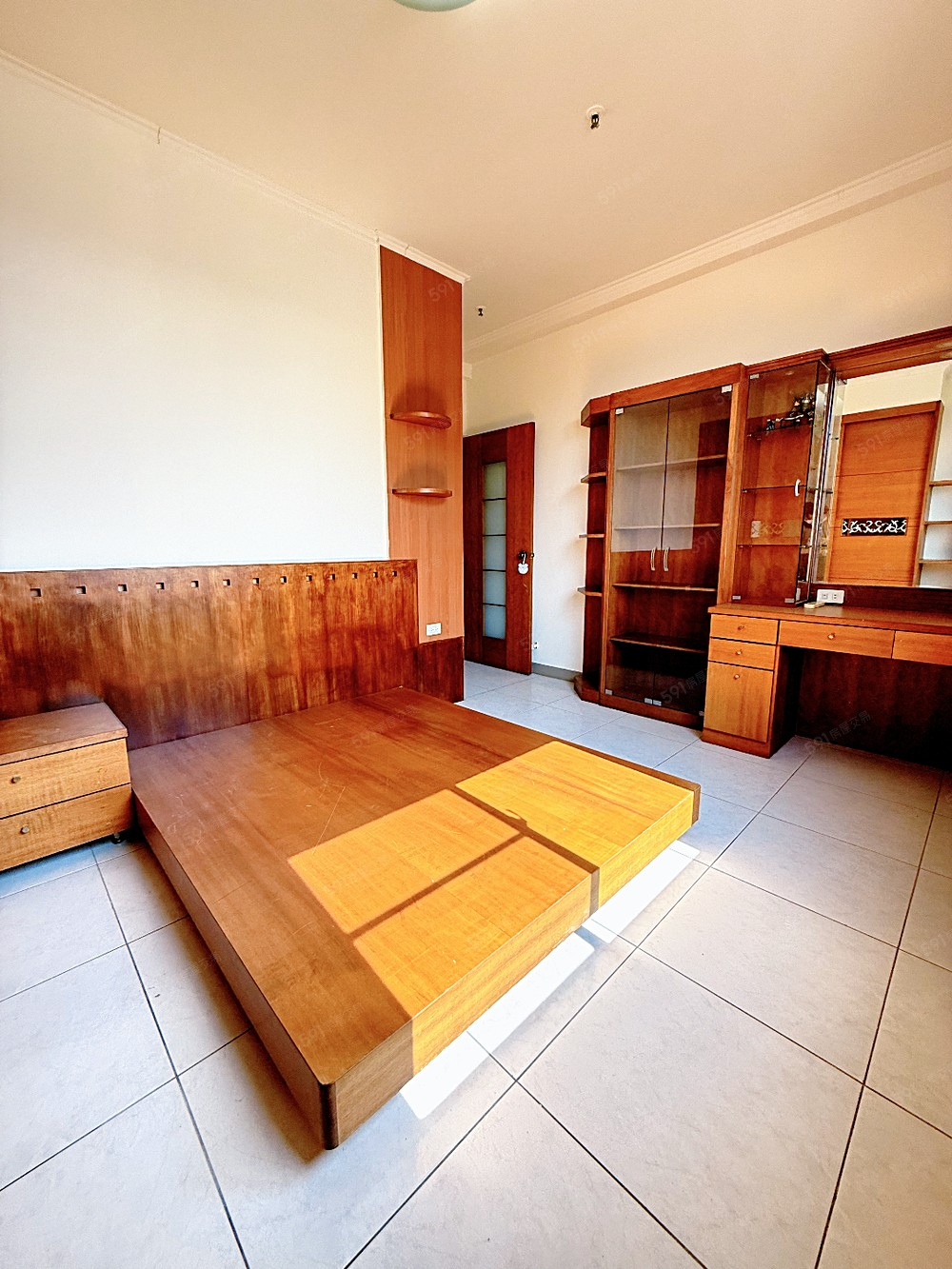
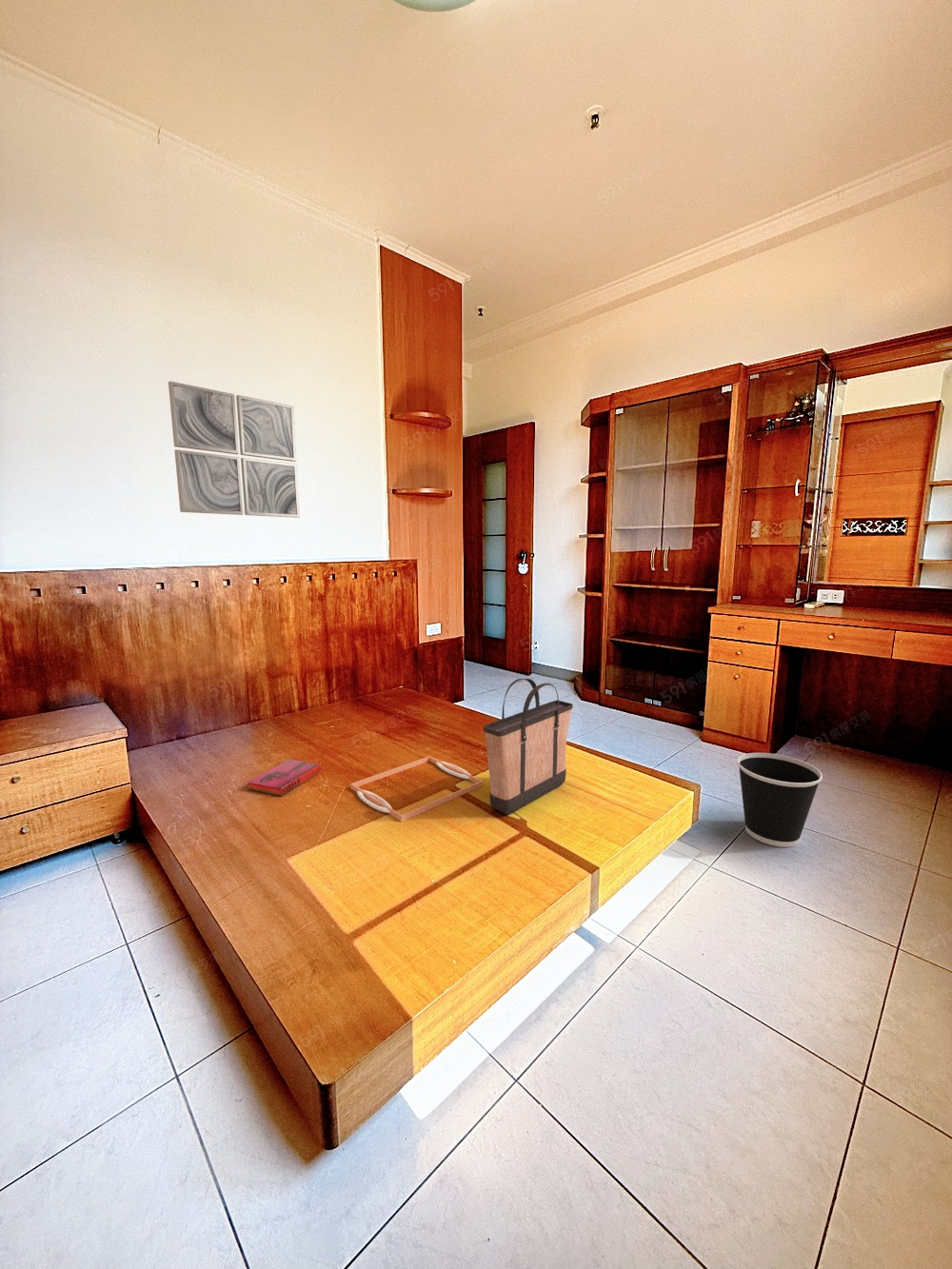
+ serving tray (412, 766)
+ shopping bag (530, 740)
+ wastebasket (774, 801)
+ wall art (238, 457)
+ hardback book (286, 776)
